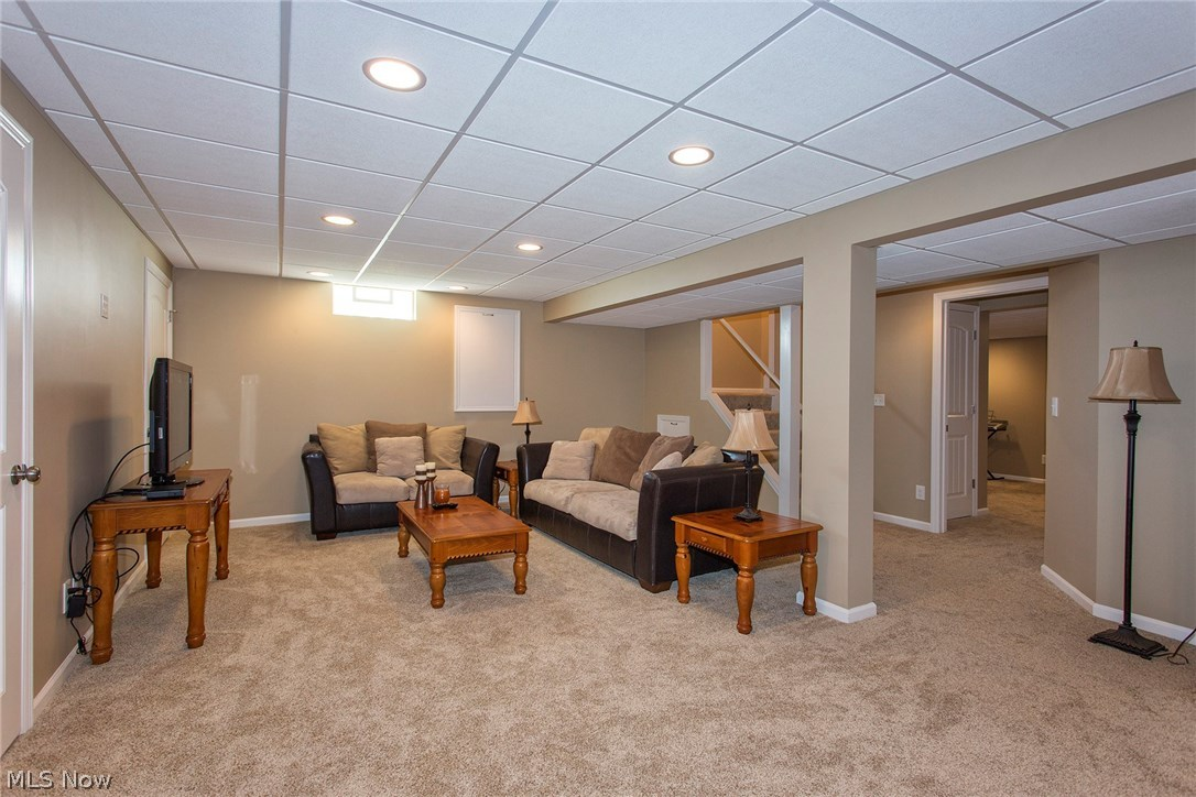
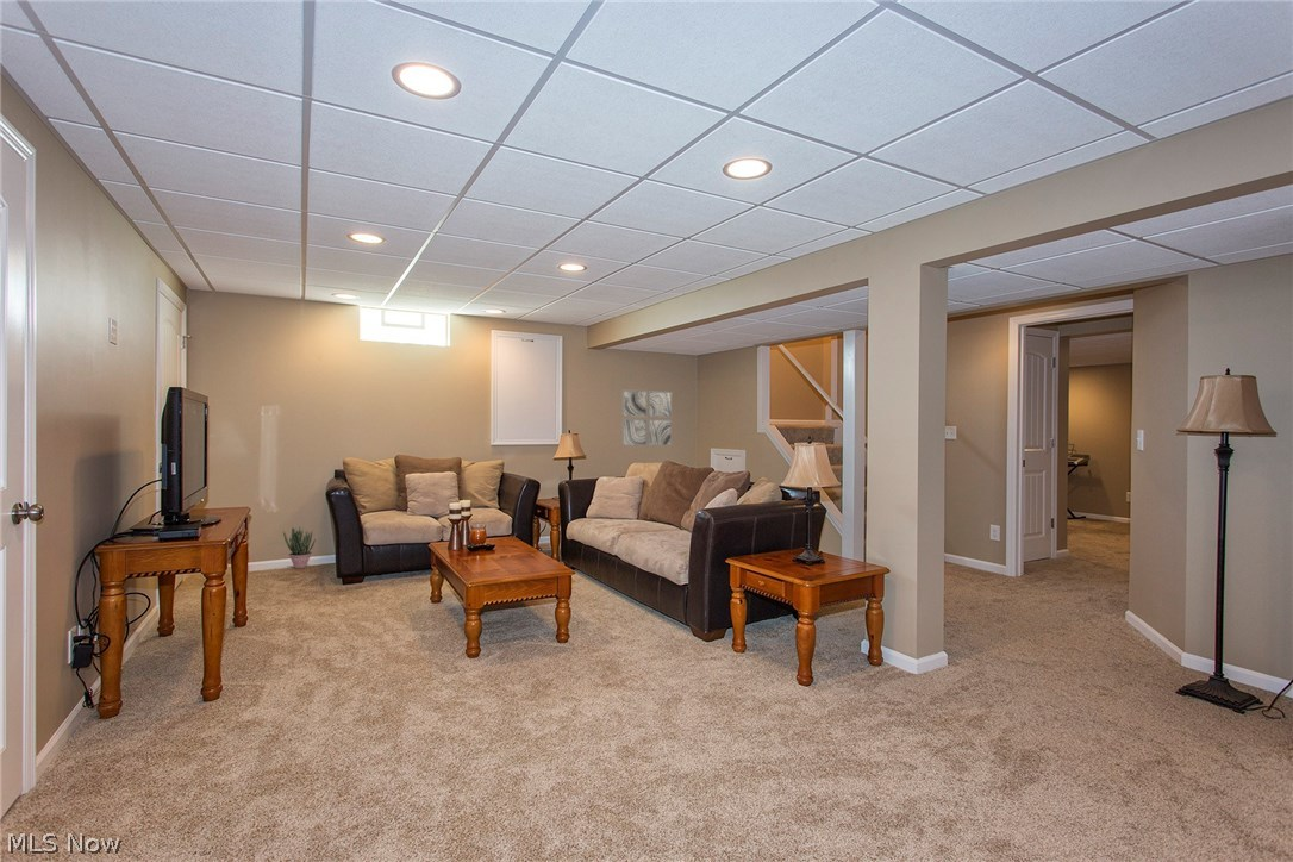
+ wall art (646, 417)
+ potted plant (299, 546)
